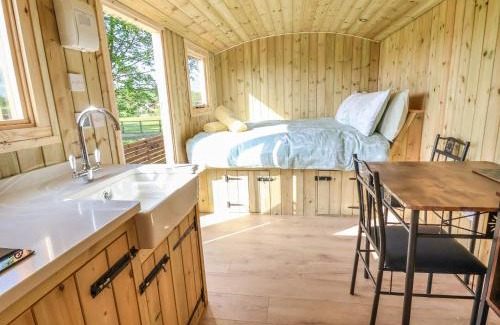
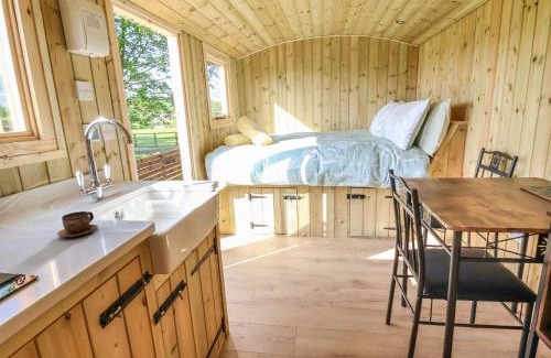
+ cup (78, 223)
